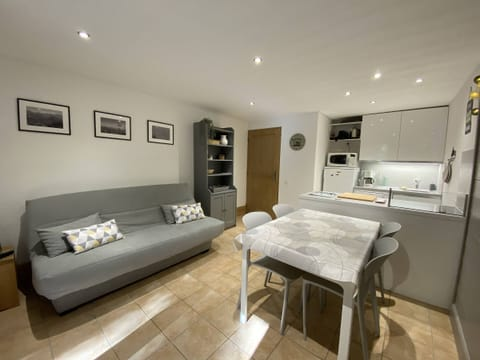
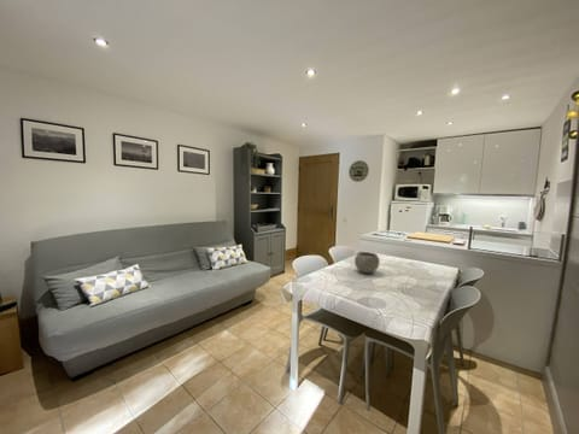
+ bowl (365, 263)
